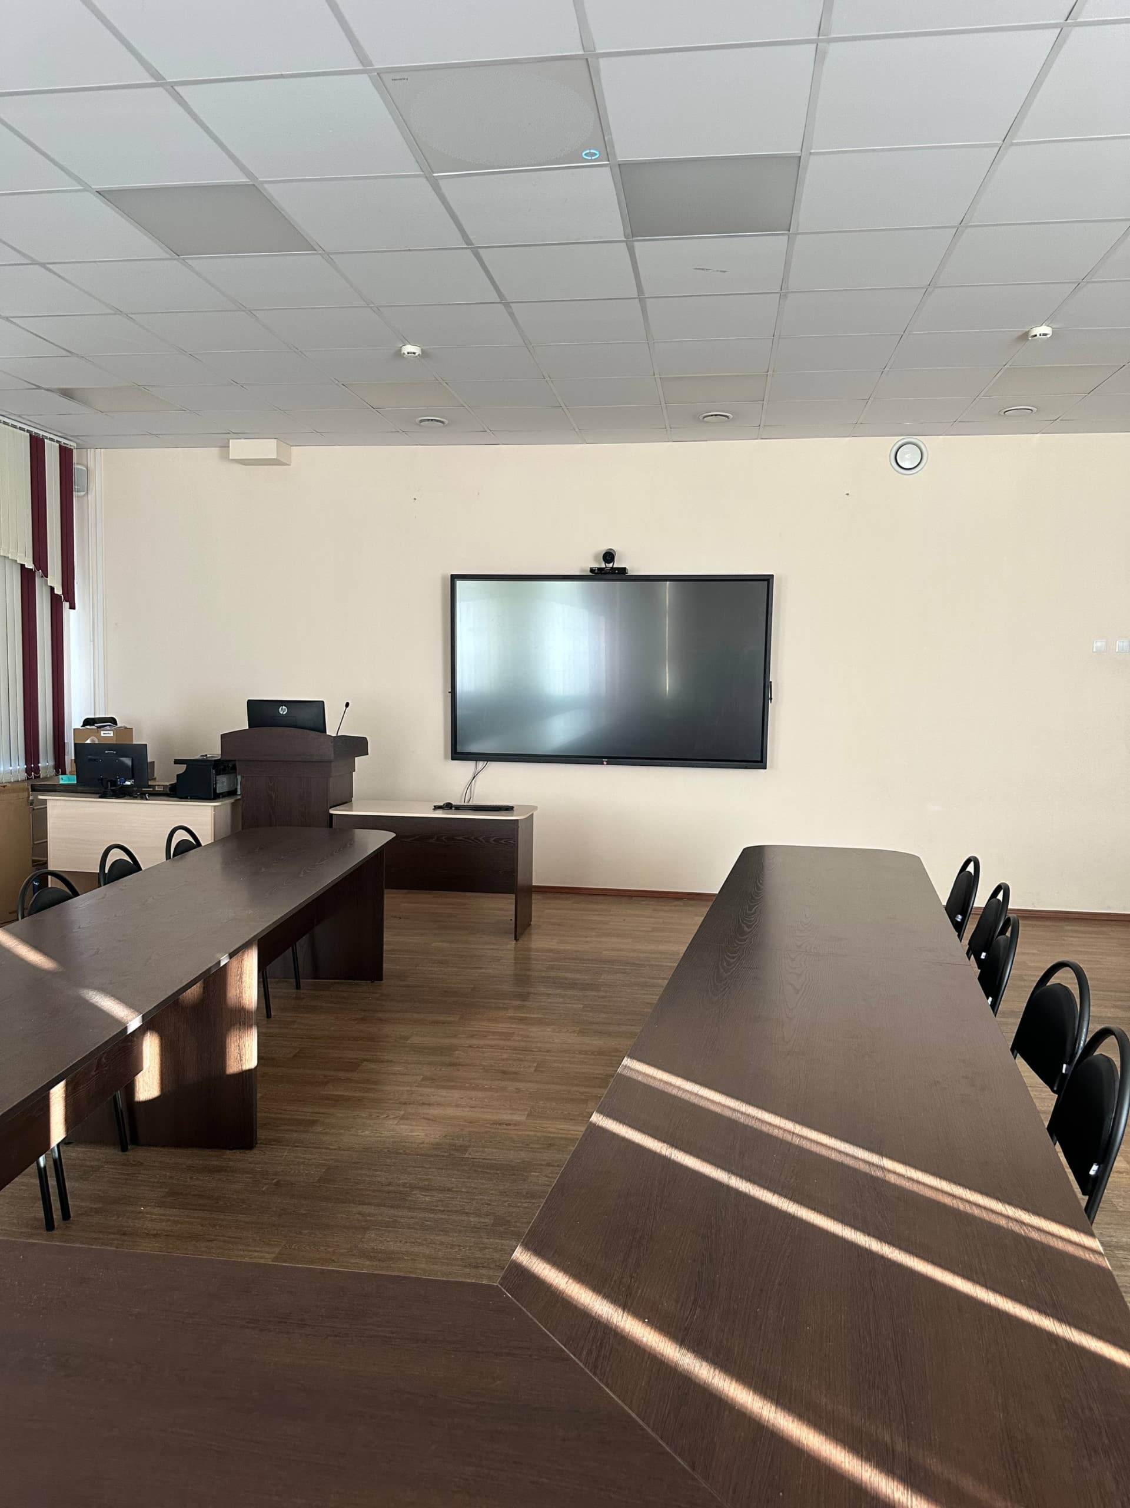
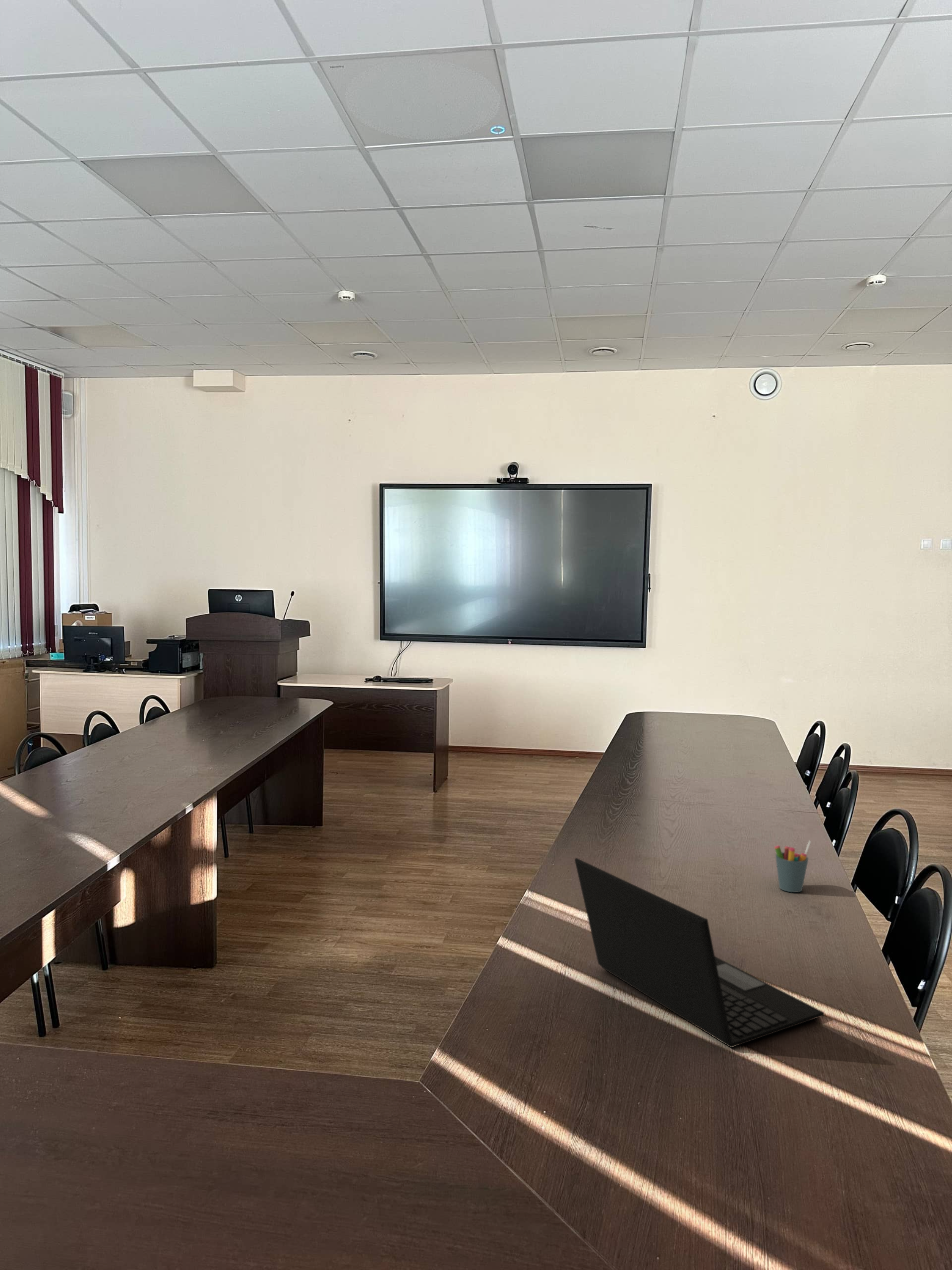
+ laptop (693, 935)
+ pen holder (791, 864)
